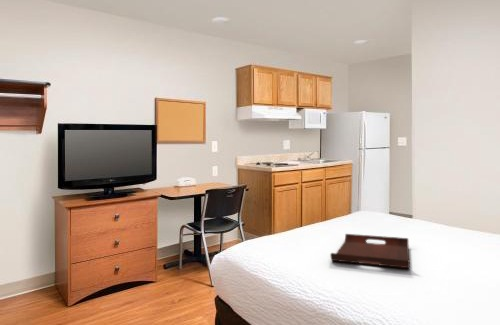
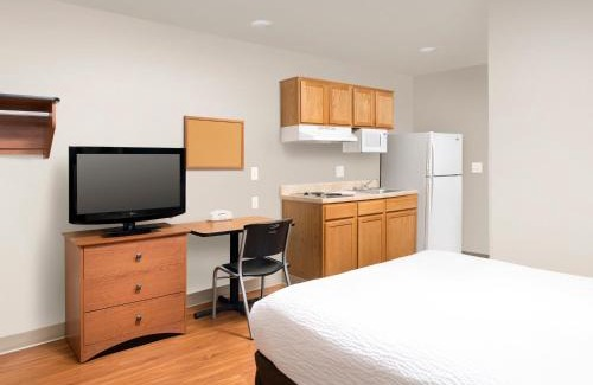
- serving tray (372, 249)
